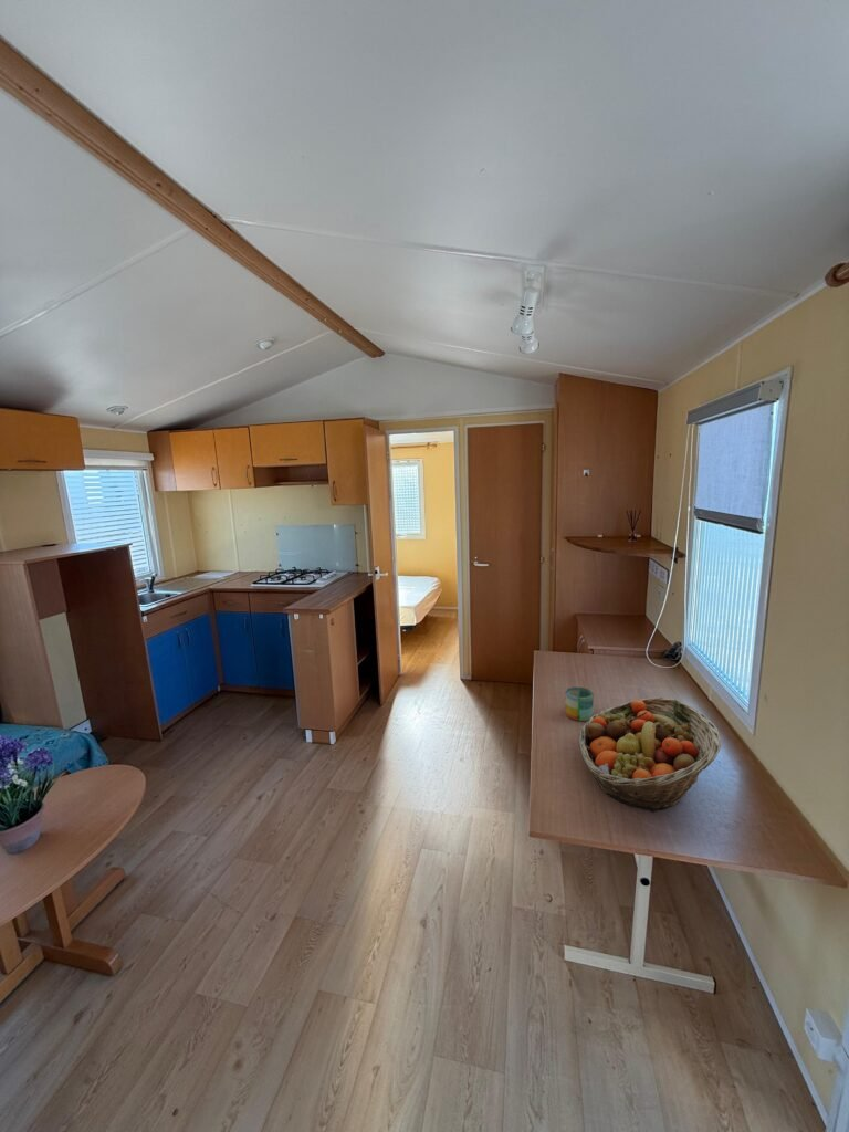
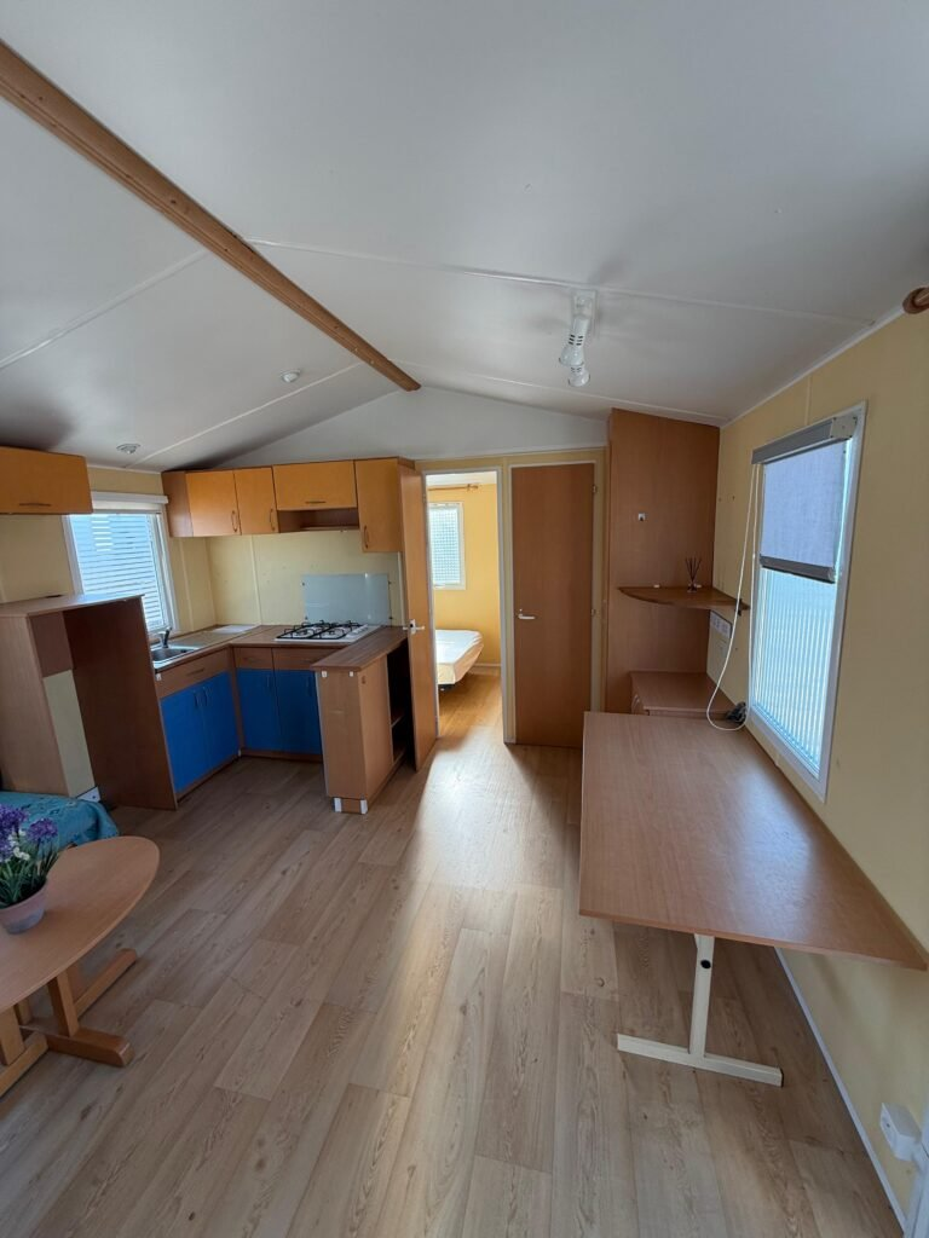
- fruit basket (643, 746)
- mug (579, 701)
